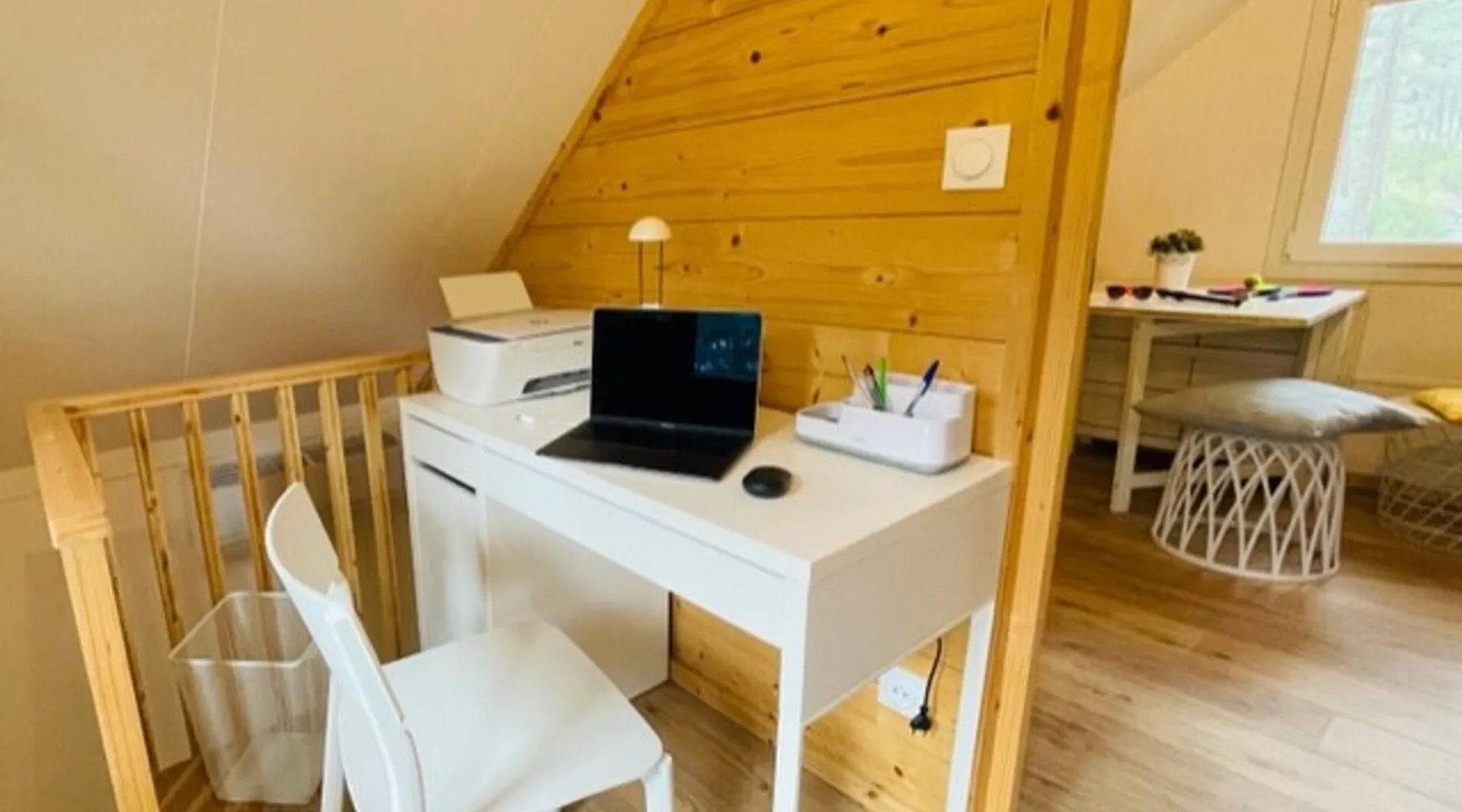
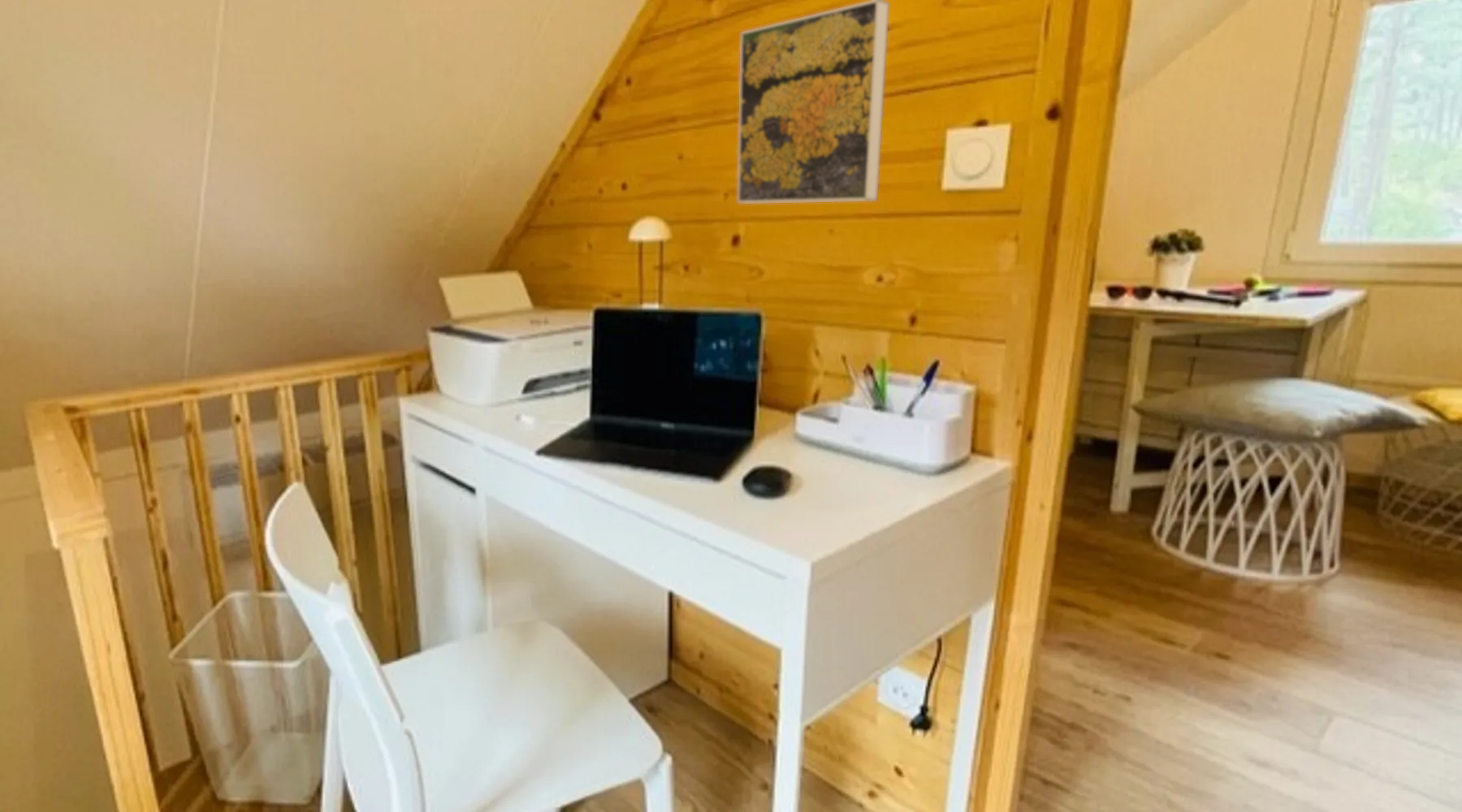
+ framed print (806, 112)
